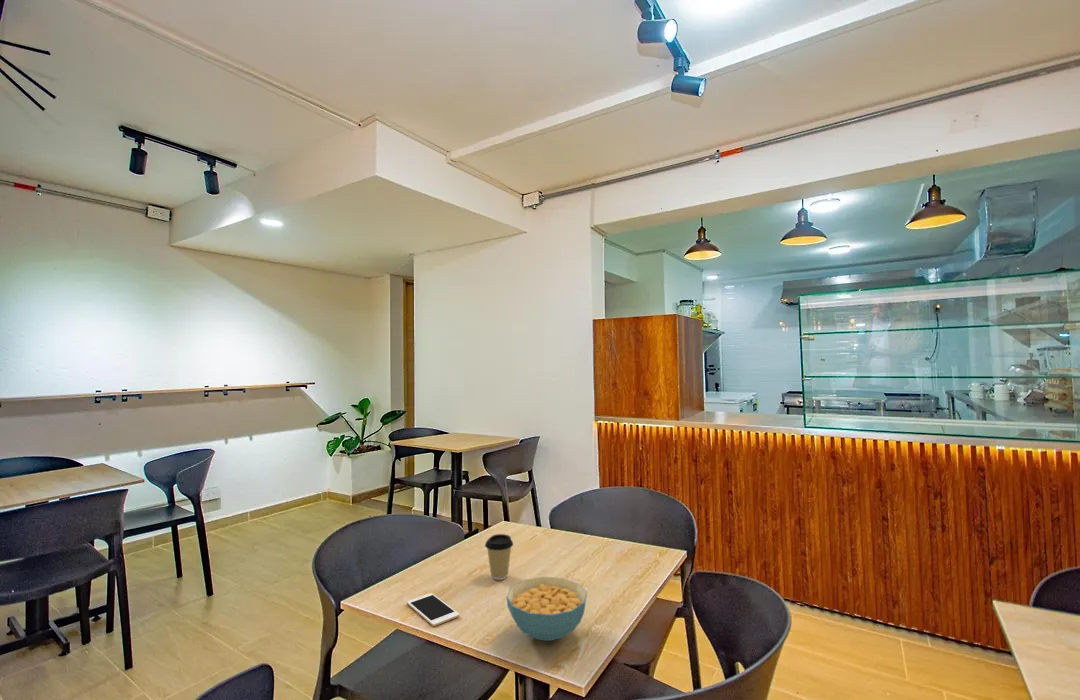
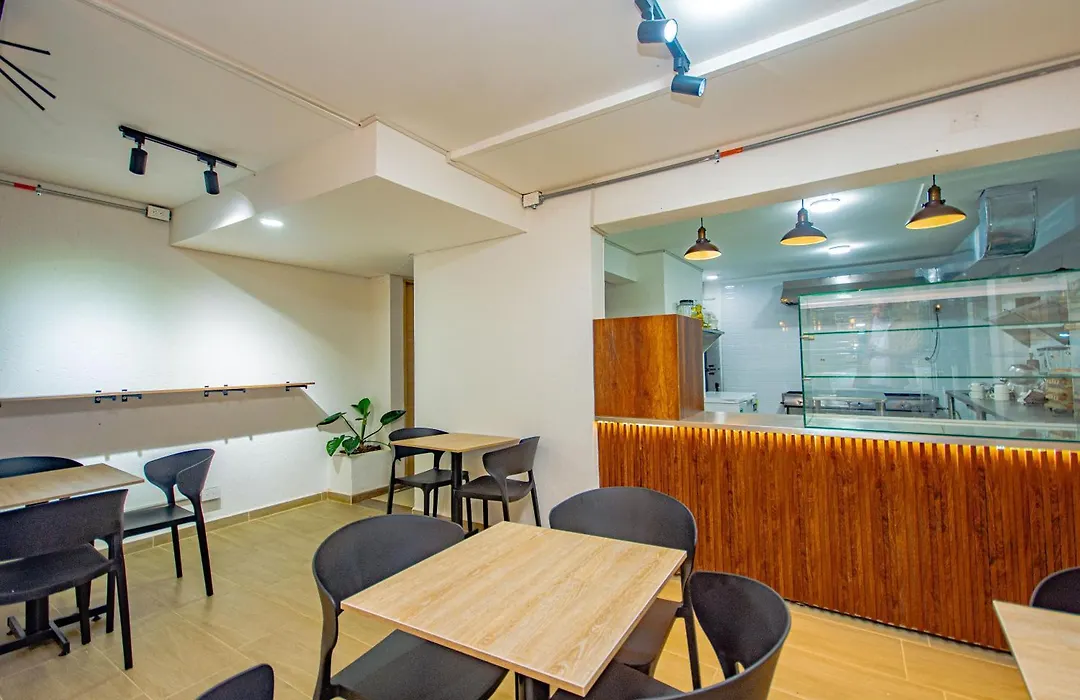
- coffee cup (499, 557)
- cereal bowl (547, 614)
- cell phone (432, 608)
